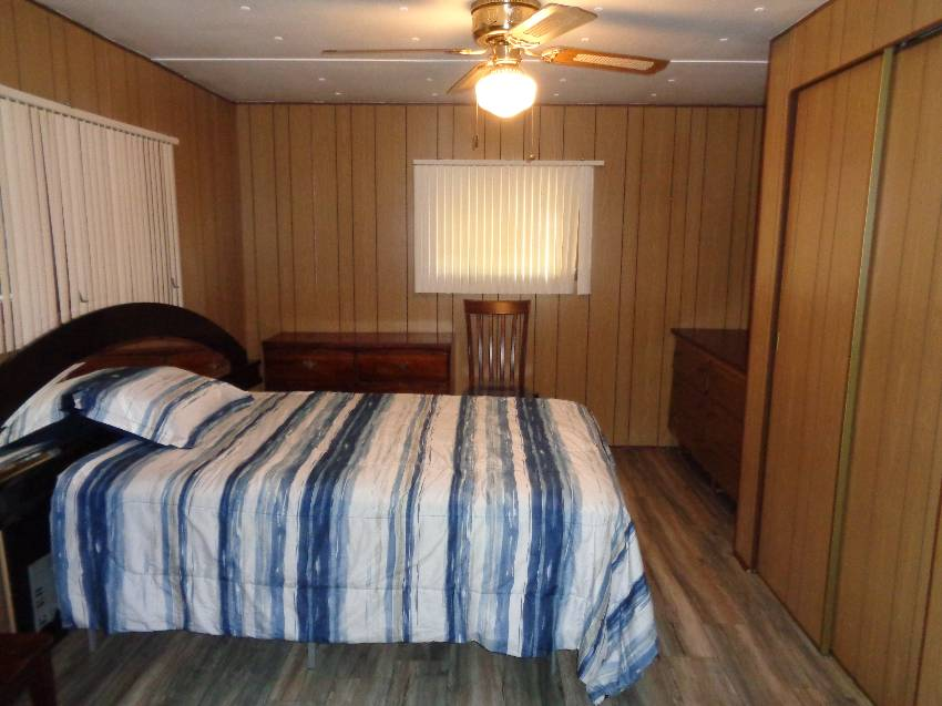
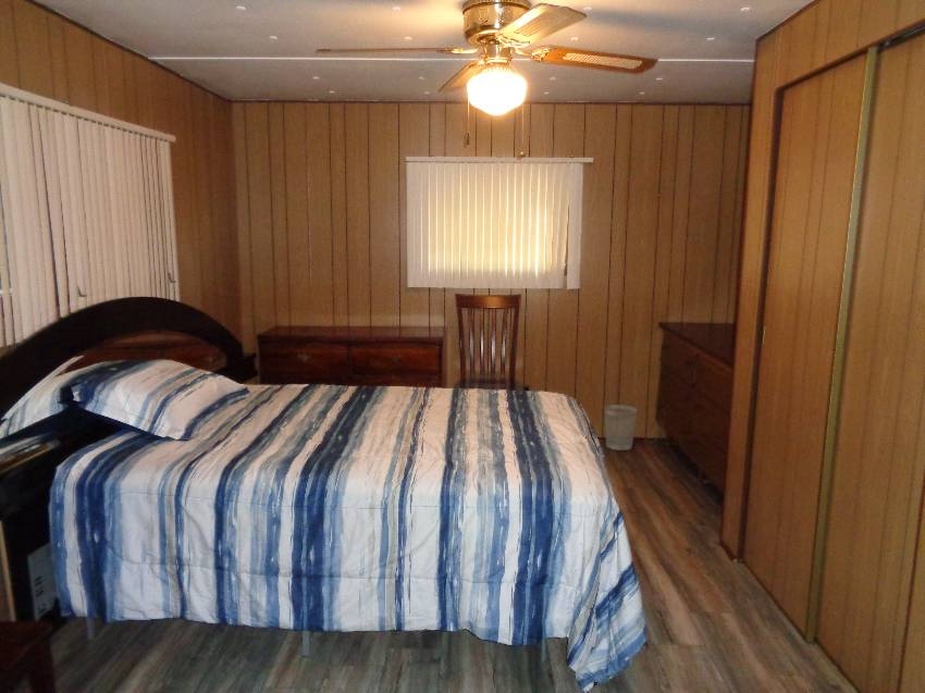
+ wastebasket (619, 428)
